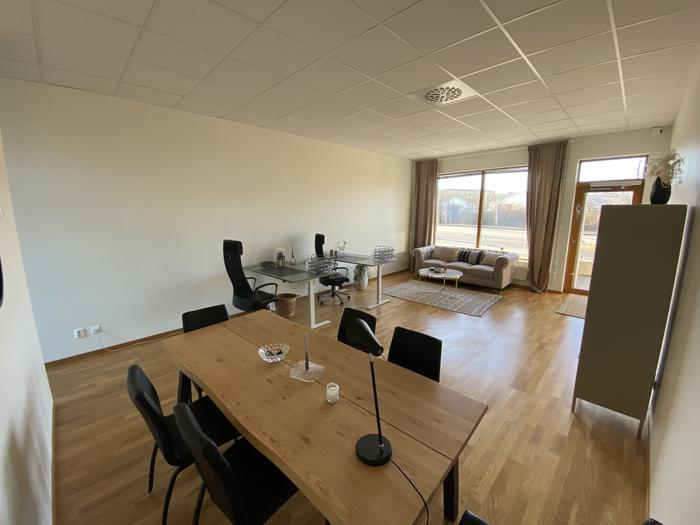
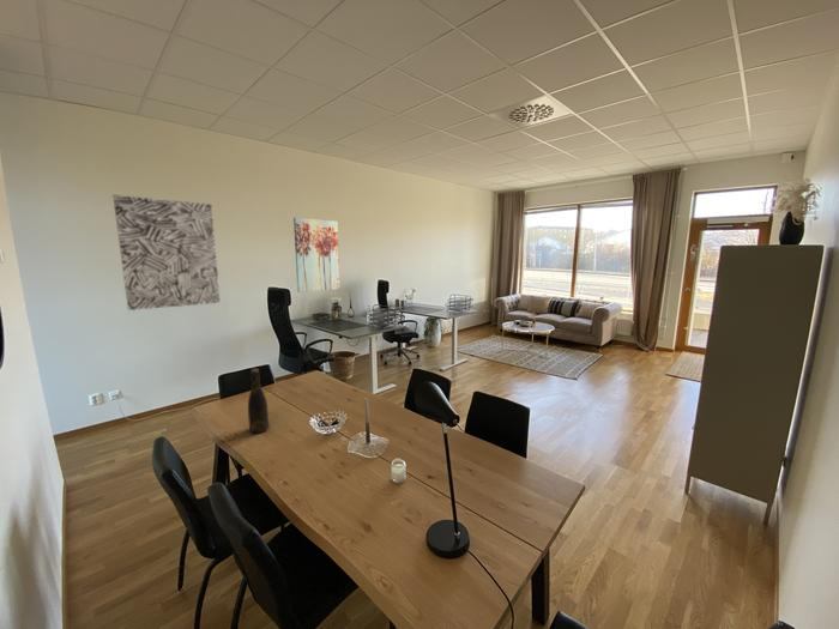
+ bottle (256, 399)
+ wall art (171, 254)
+ wall art (318, 255)
